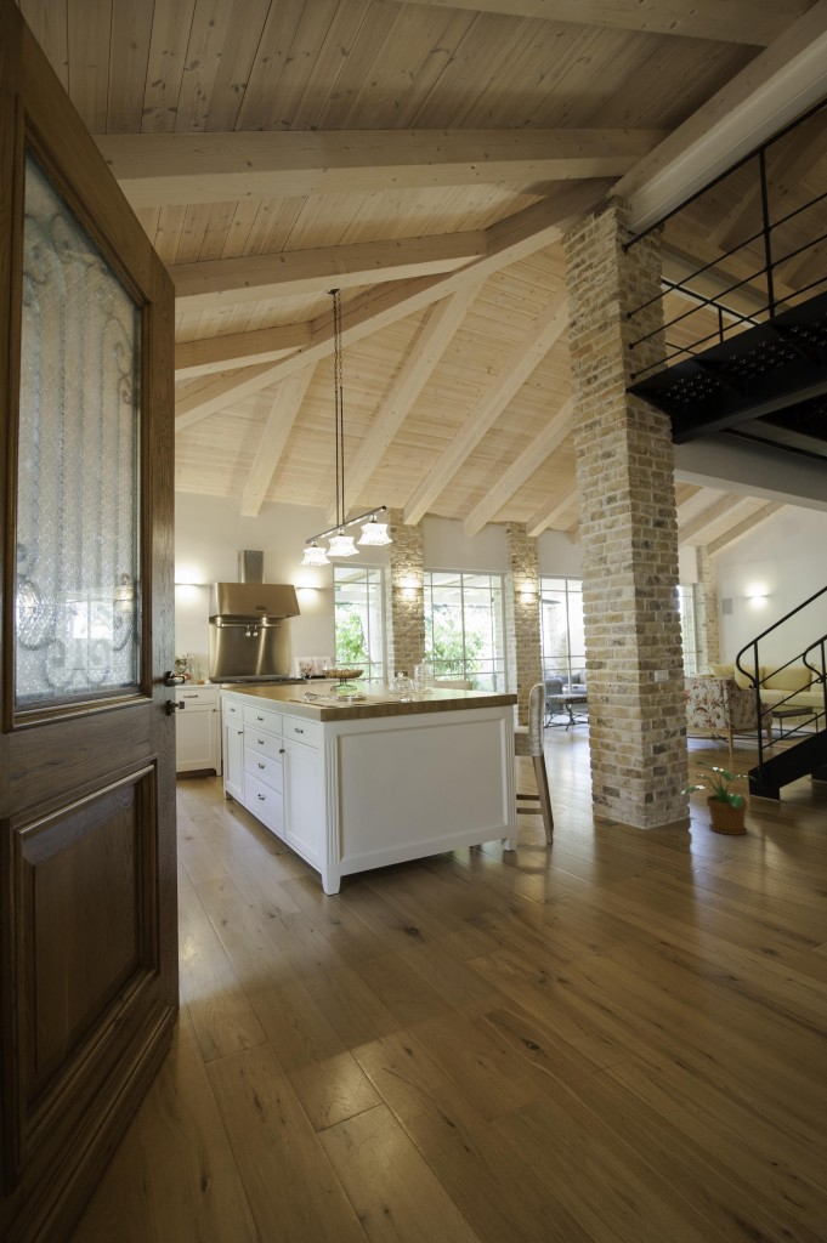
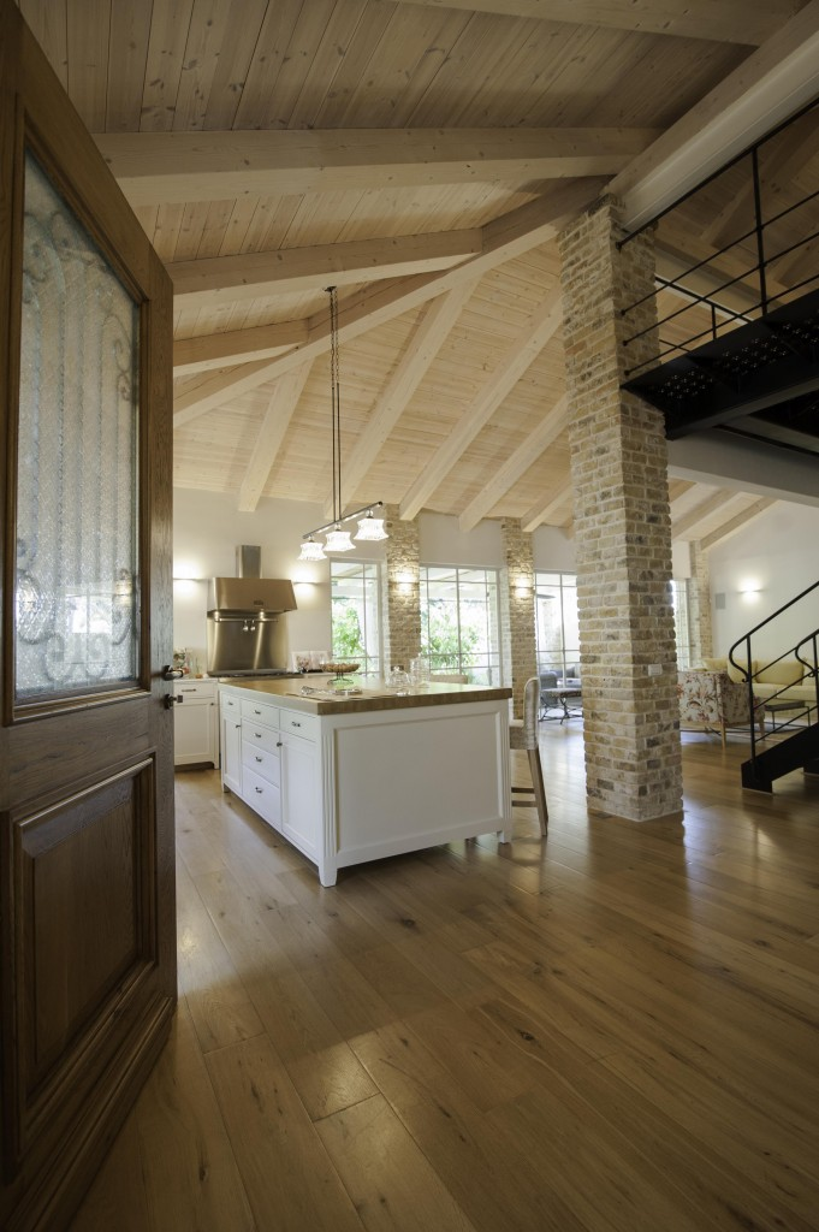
- potted plant (716, 796)
